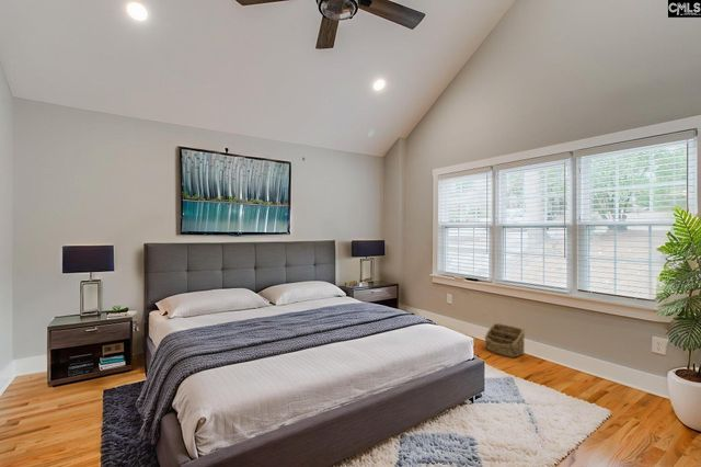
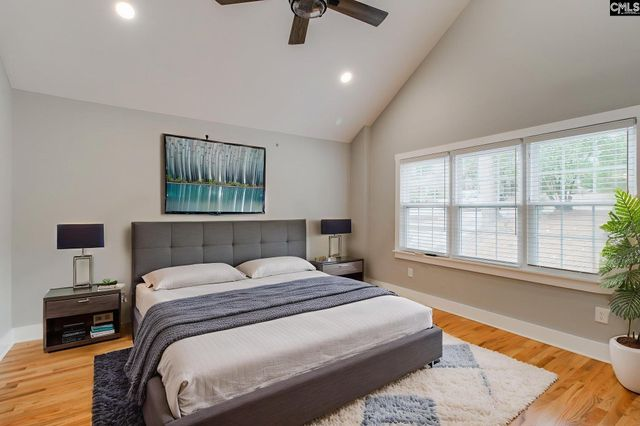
- basket (503, 339)
